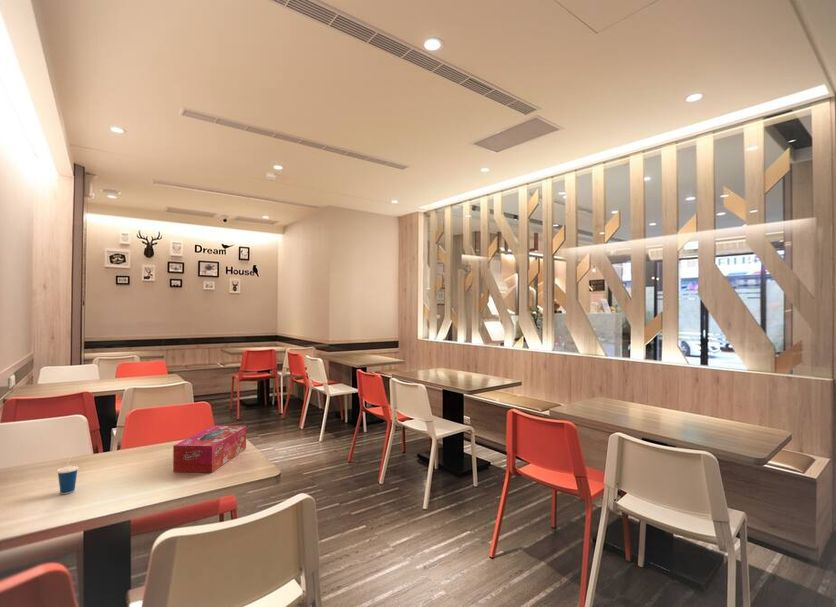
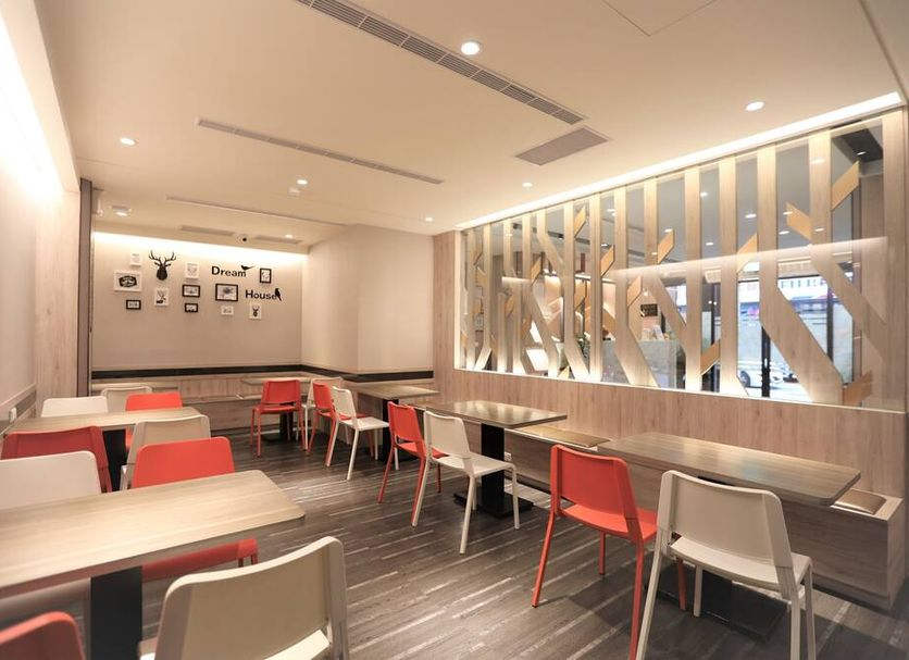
- cup (67, 473)
- tissue box (212, 447)
